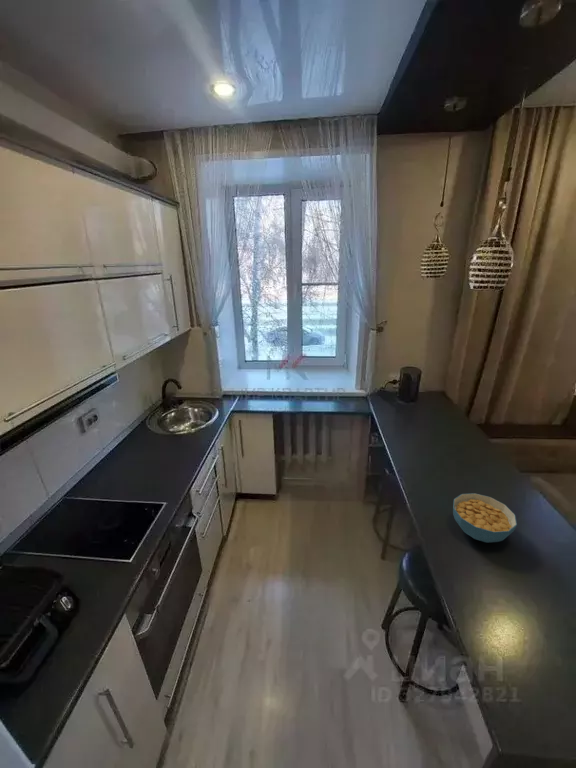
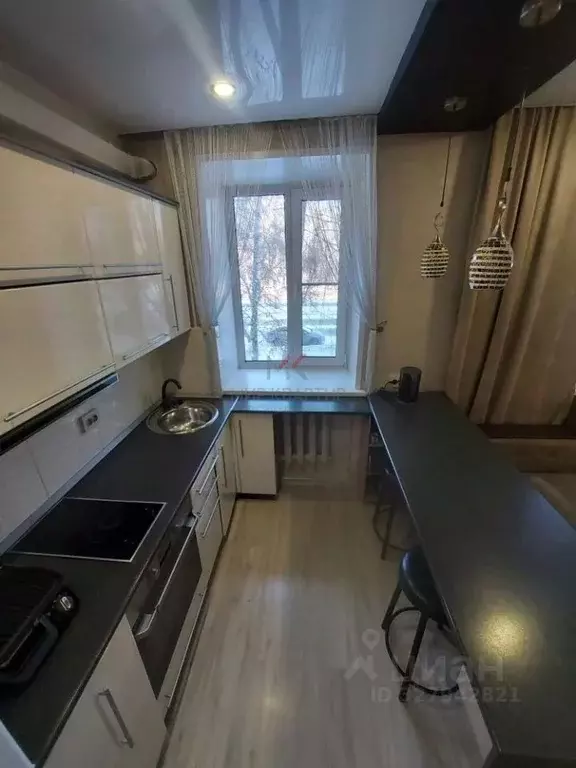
- cereal bowl (481, 522)
